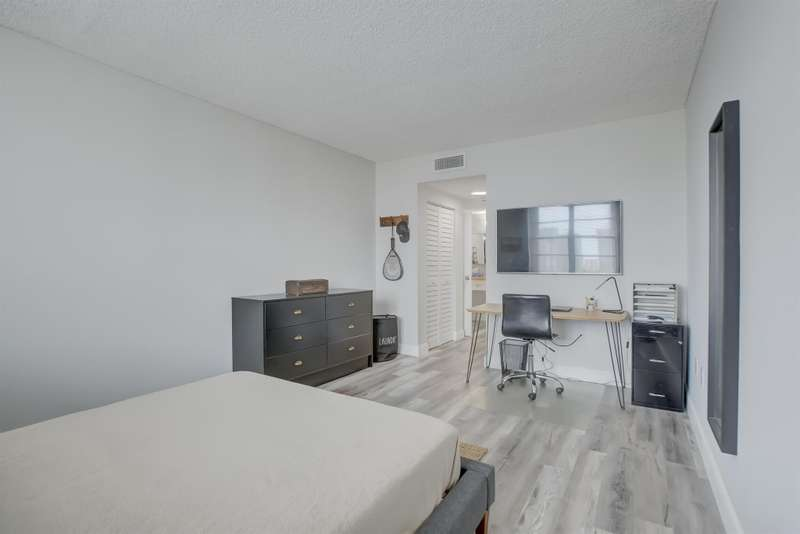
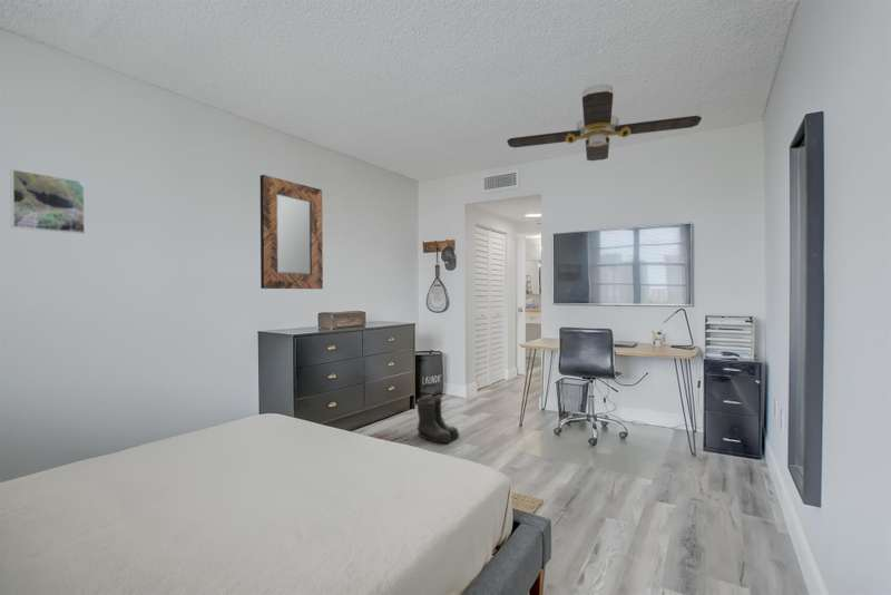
+ ceiling fan (597, 116)
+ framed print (49, 203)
+ boots (437, 418)
+ home mirror (293, 235)
